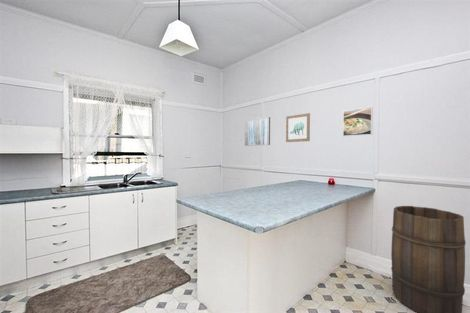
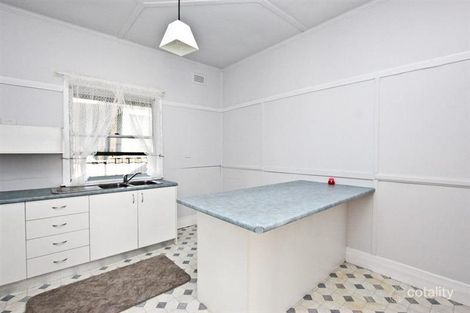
- wooden barrel (425, 256)
- wall art (256, 132)
- wall art (297, 128)
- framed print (357, 122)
